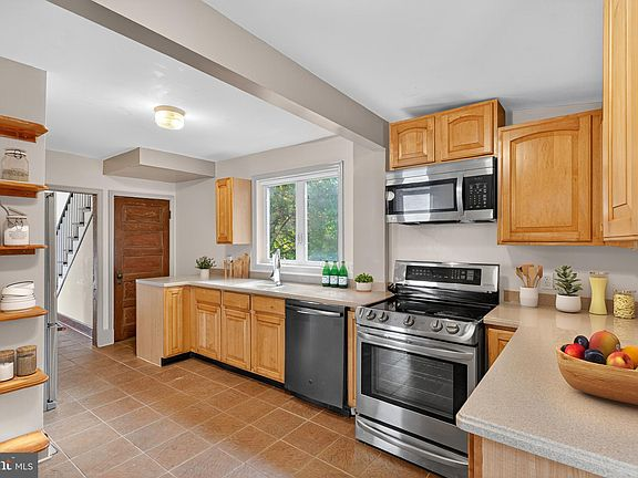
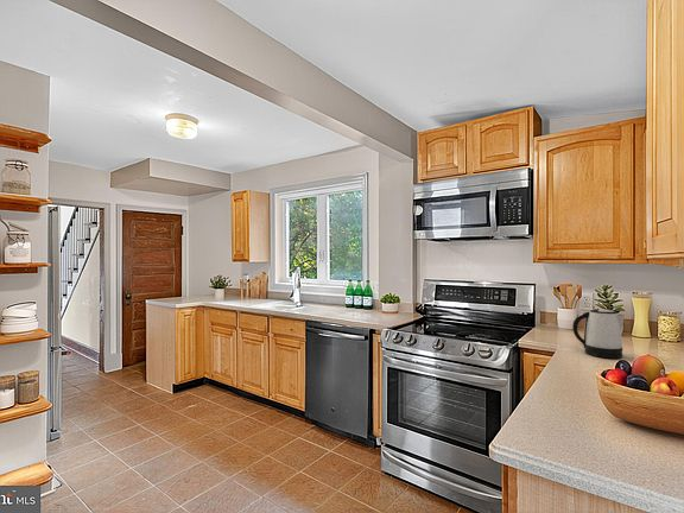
+ kettle (597, 331)
